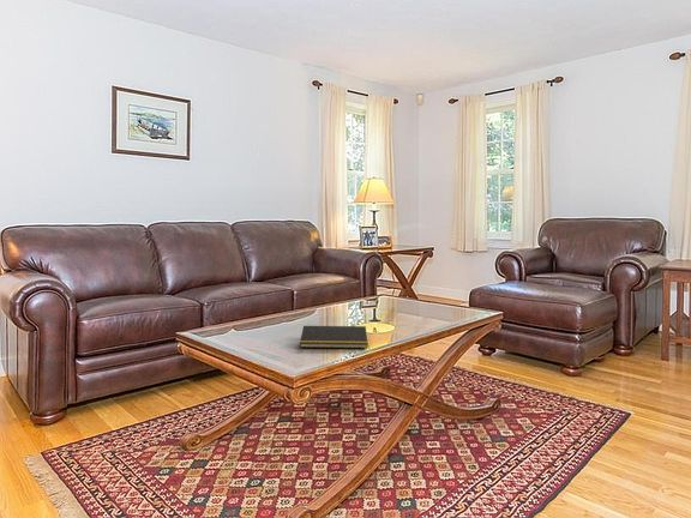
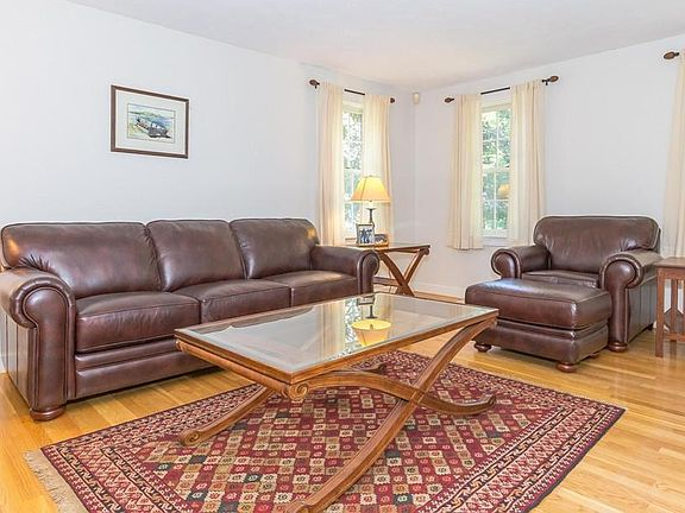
- notepad (334, 336)
